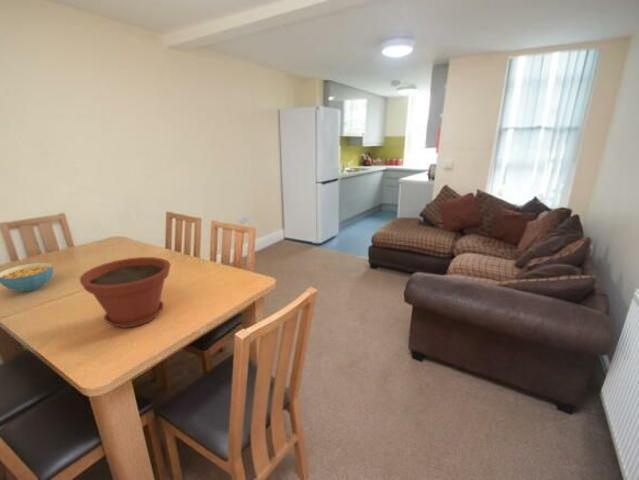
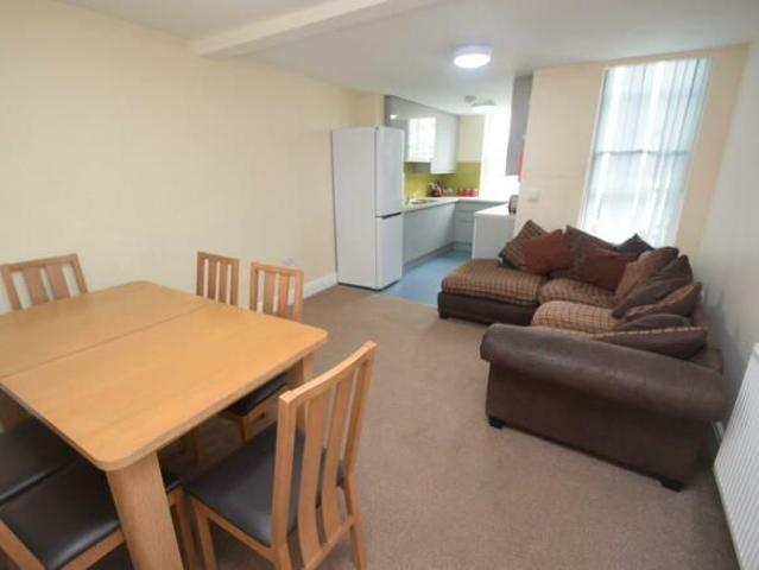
- plant pot (132, 294)
- cereal bowl (28, 279)
